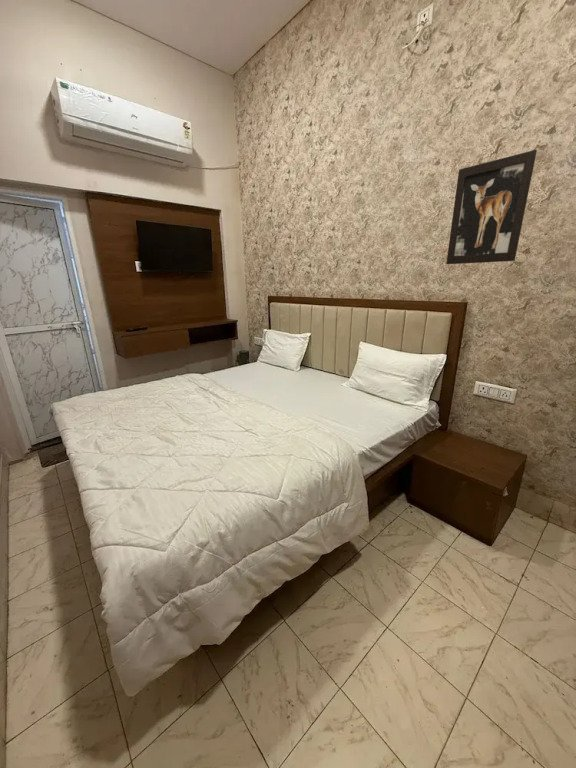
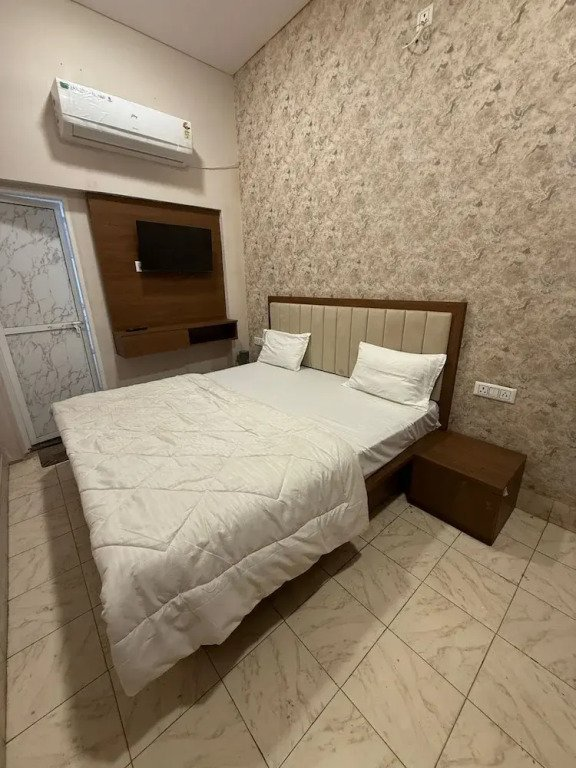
- wall art (486, 213)
